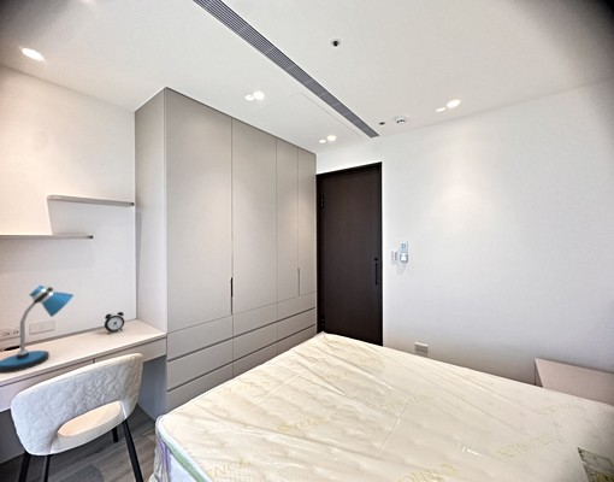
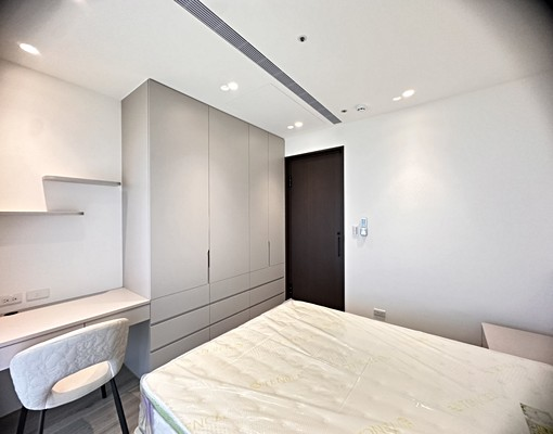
- desk lamp (25, 318)
- alarm clock (114, 322)
